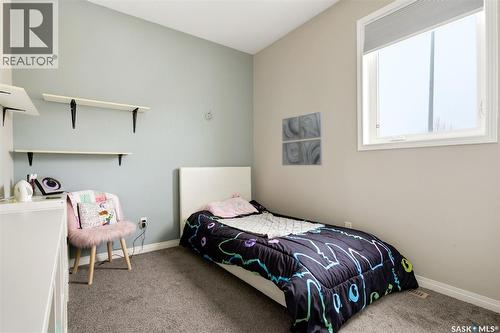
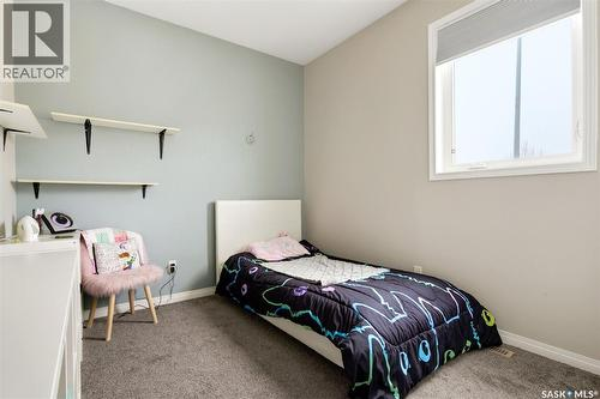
- wall art (300, 139)
